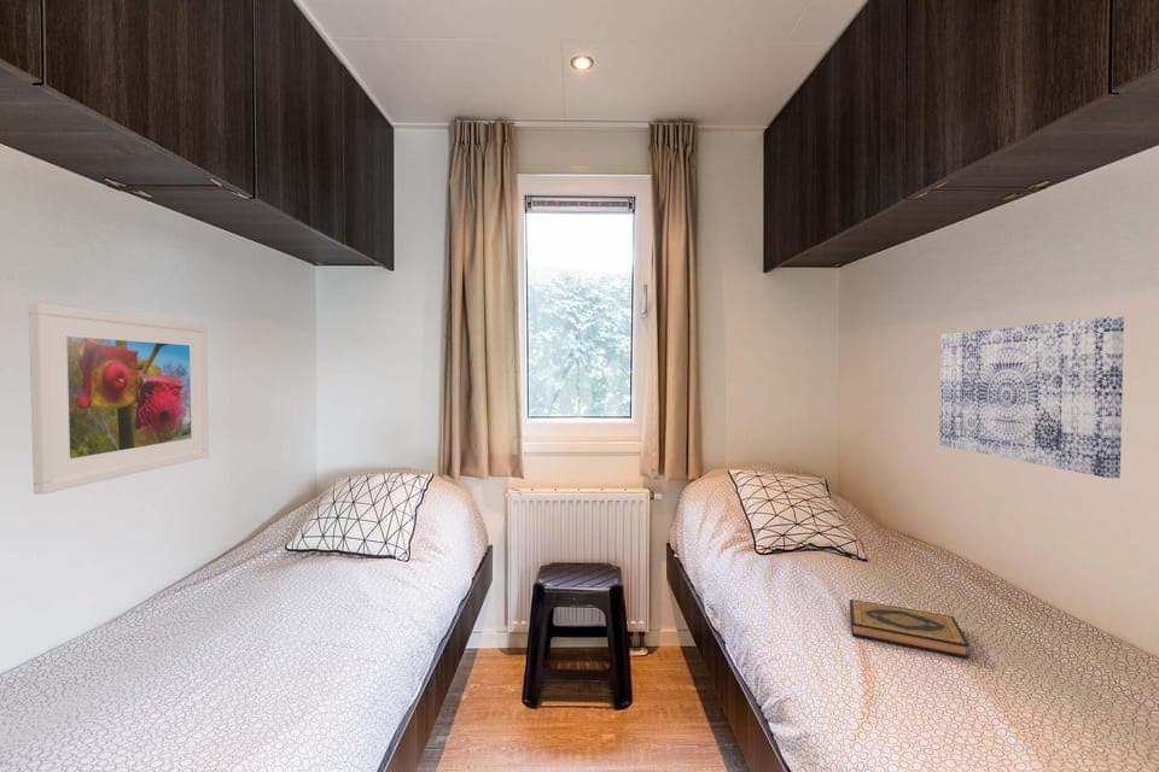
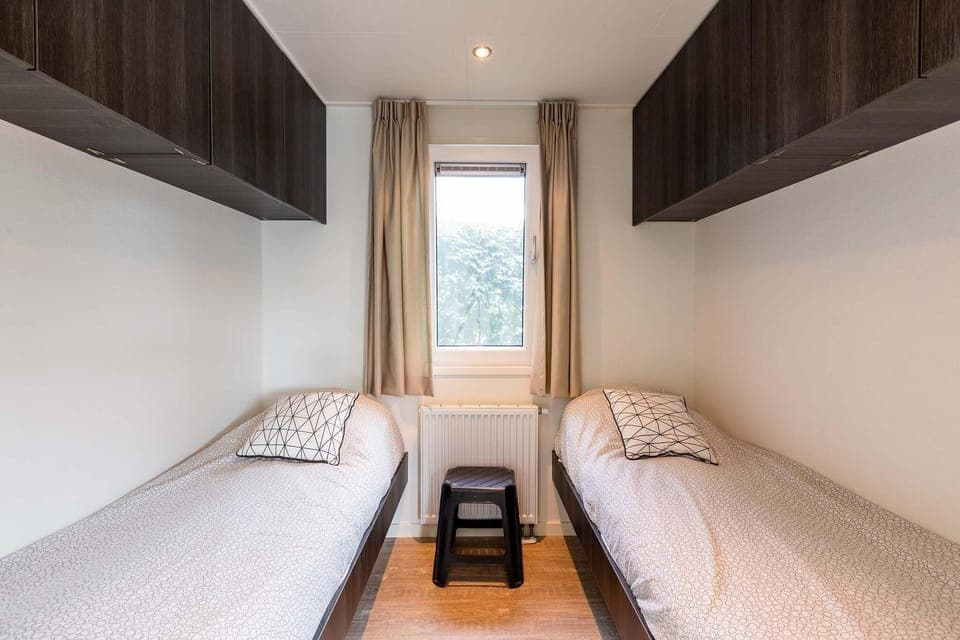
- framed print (135, 393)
- wall art (1014, 392)
- hardback book (903, 625)
